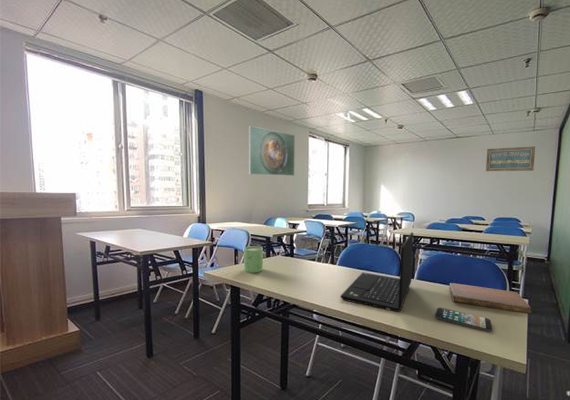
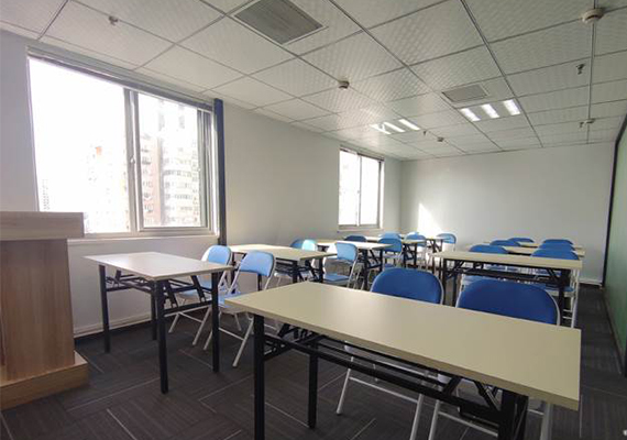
- smartphone (462, 318)
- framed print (273, 153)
- laptop (379, 275)
- wall art (509, 159)
- mug (254, 259)
- notebook (485, 296)
